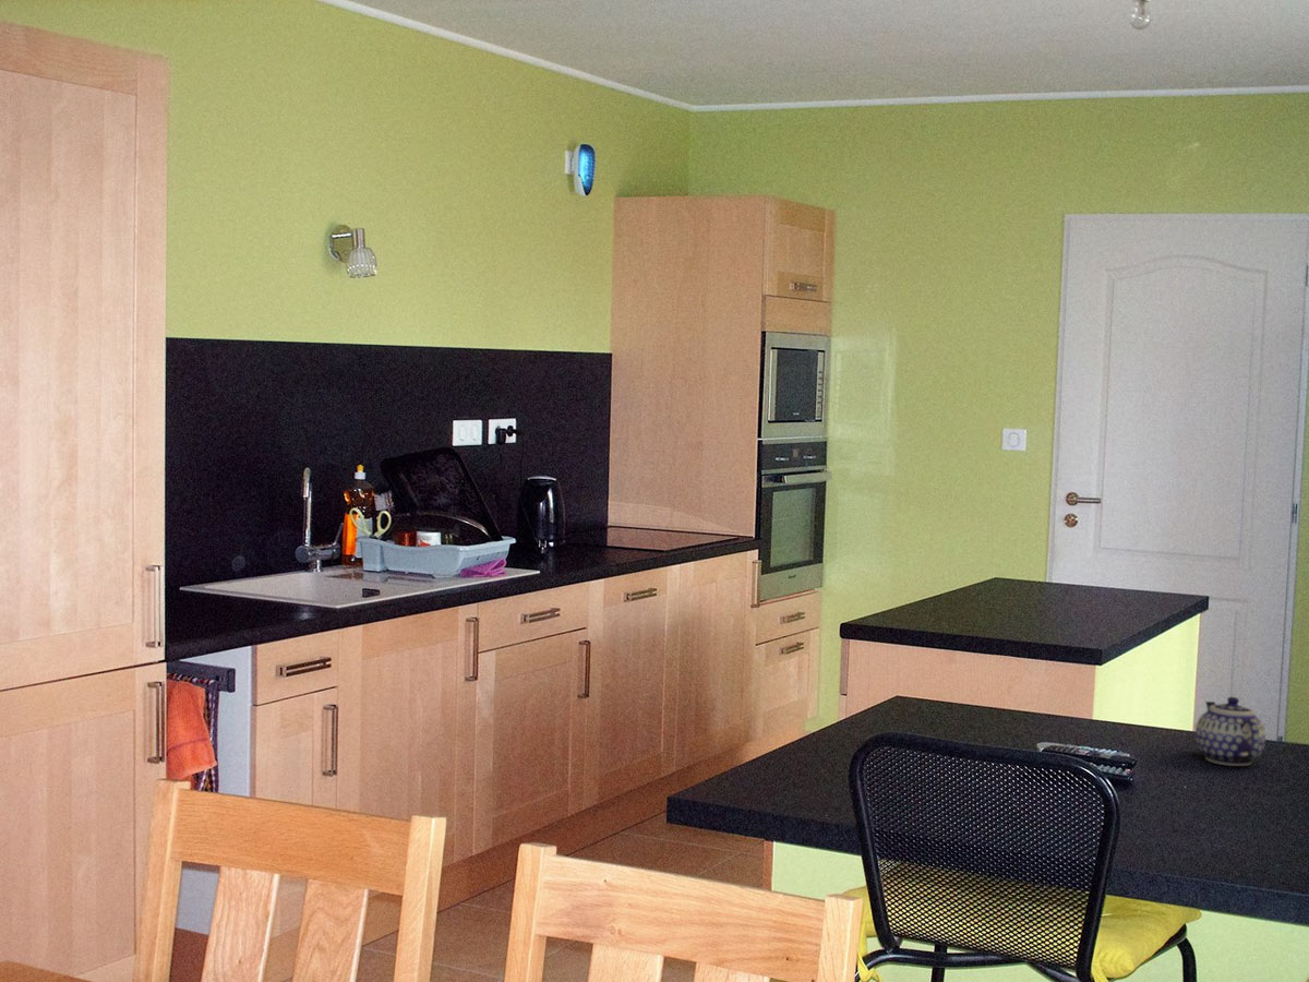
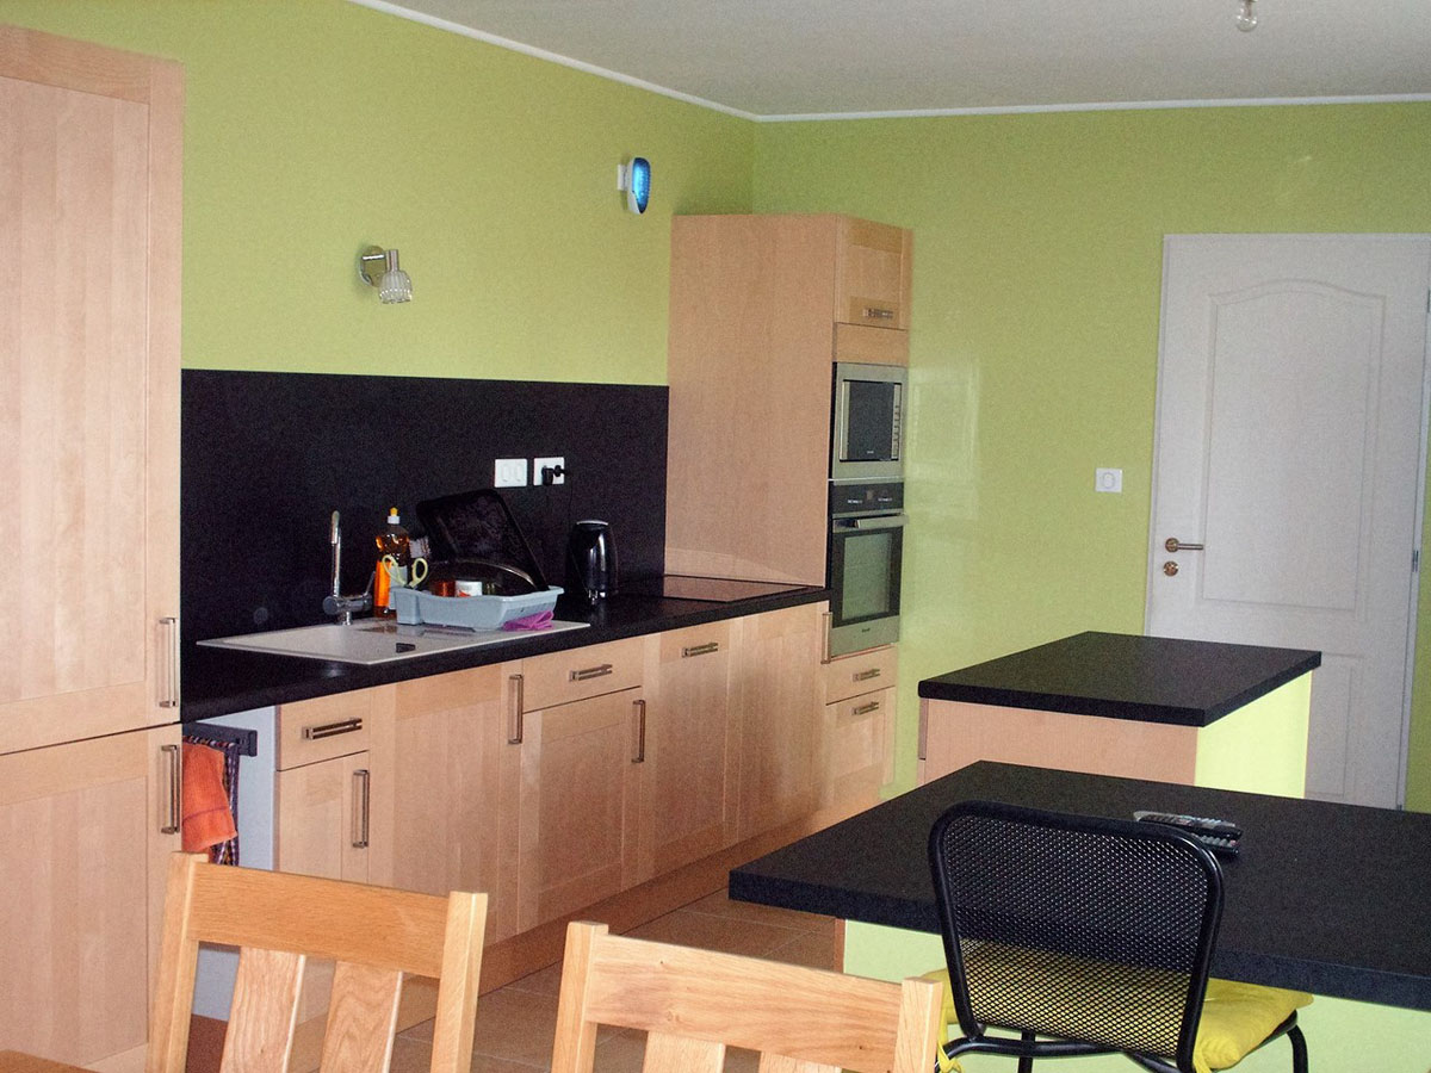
- teapot (1230, 729)
